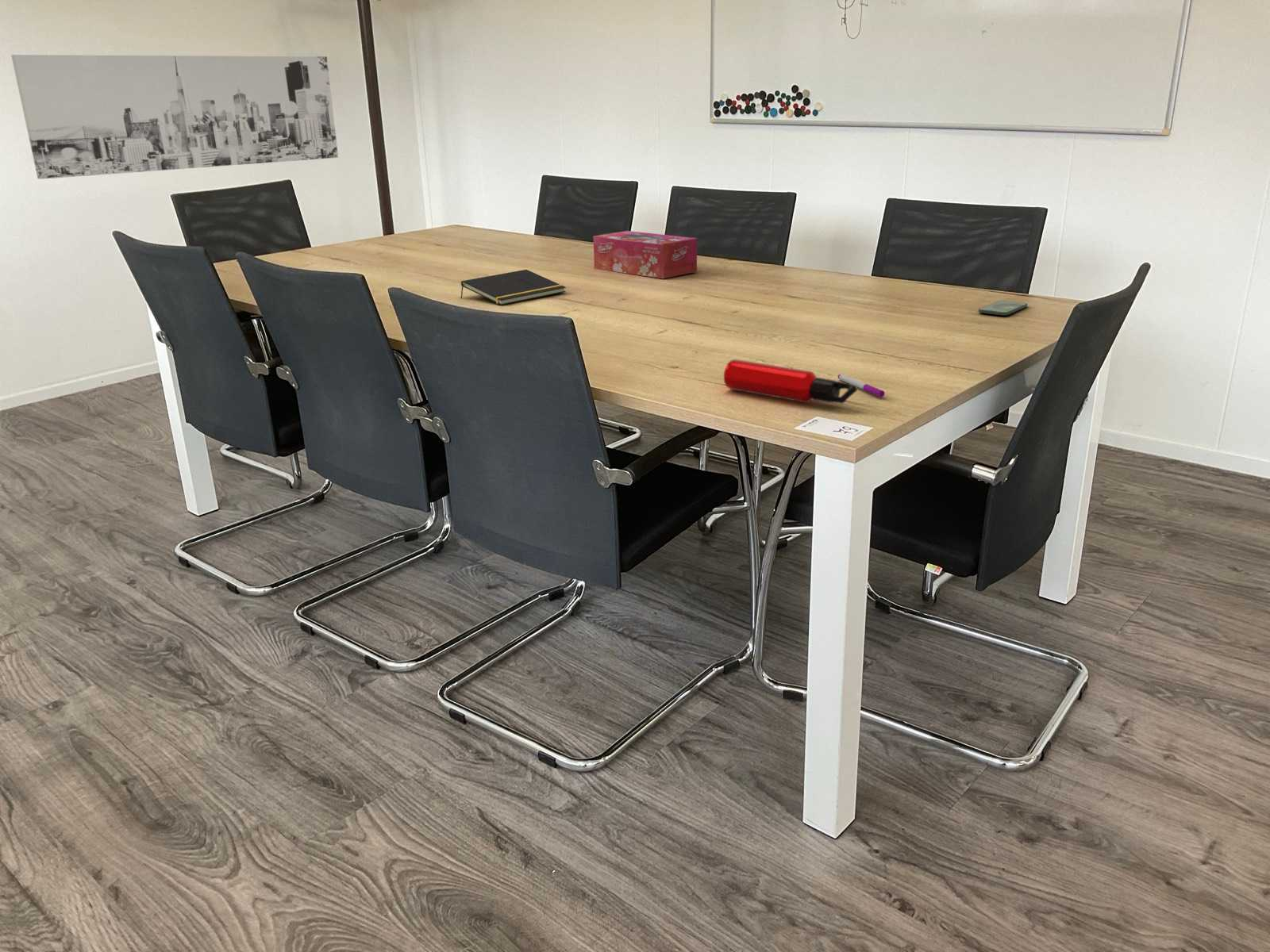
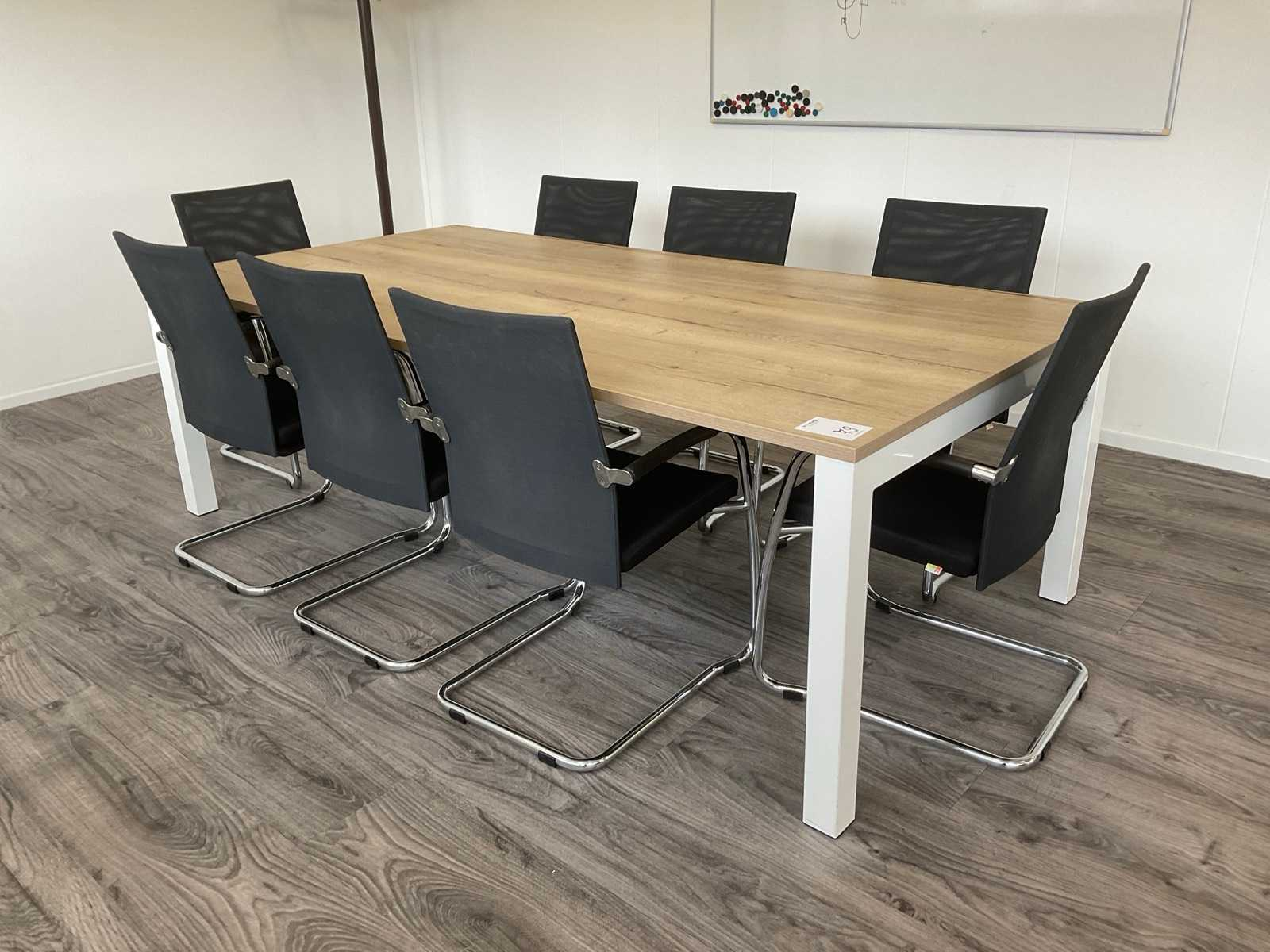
- notepad (514, 286)
- pen (860, 385)
- water bottle (786, 383)
- smartphone (1003, 307)
- wall art (194, 112)
- tissue box (645, 253)
